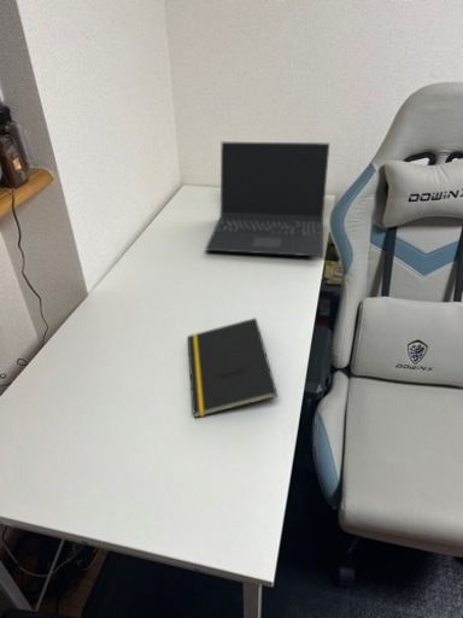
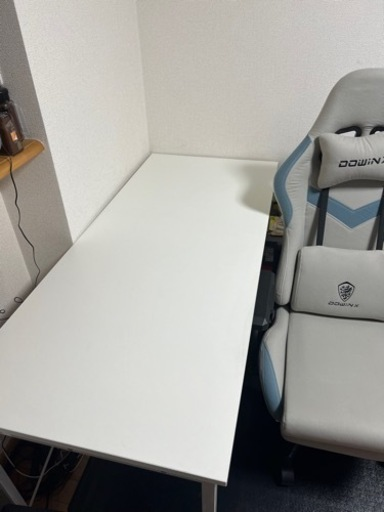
- laptop (268, 197)
- notepad (228, 363)
